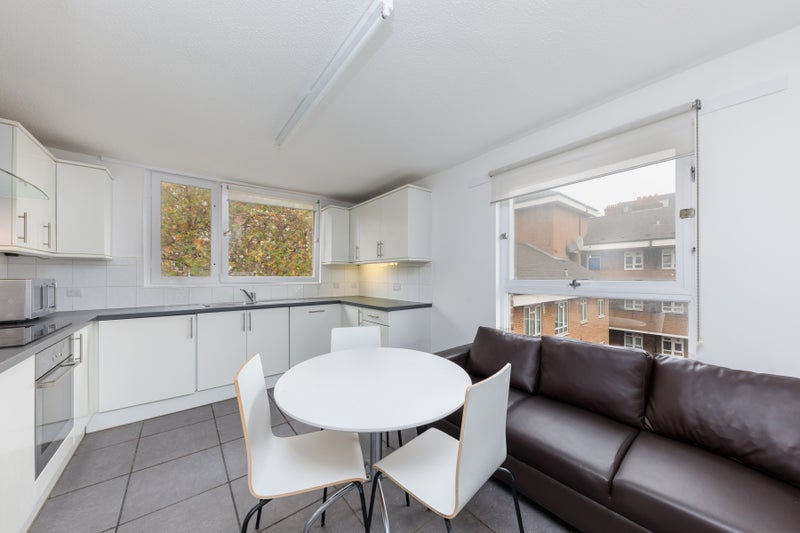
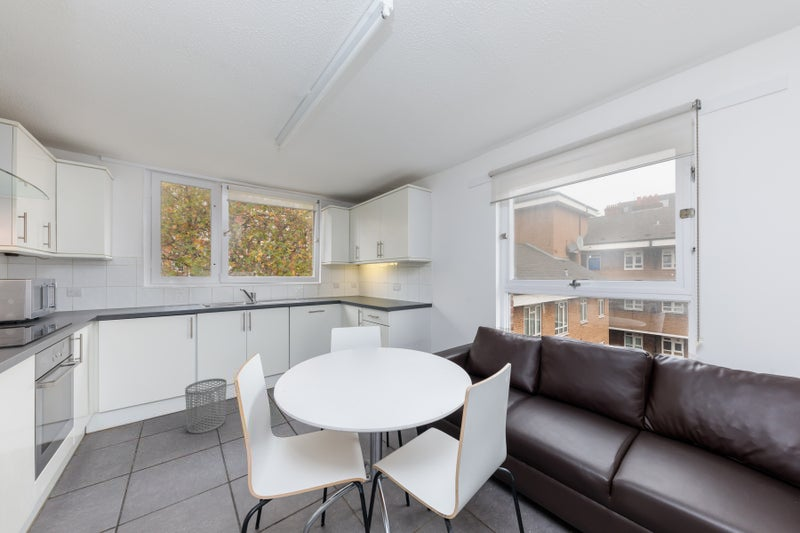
+ waste bin (206, 404)
